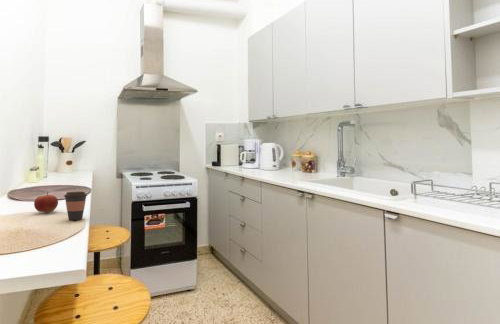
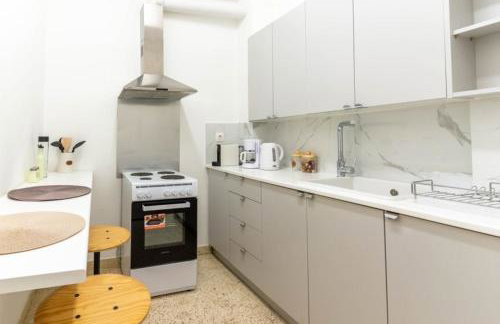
- coffee cup (75, 205)
- apple (46, 202)
